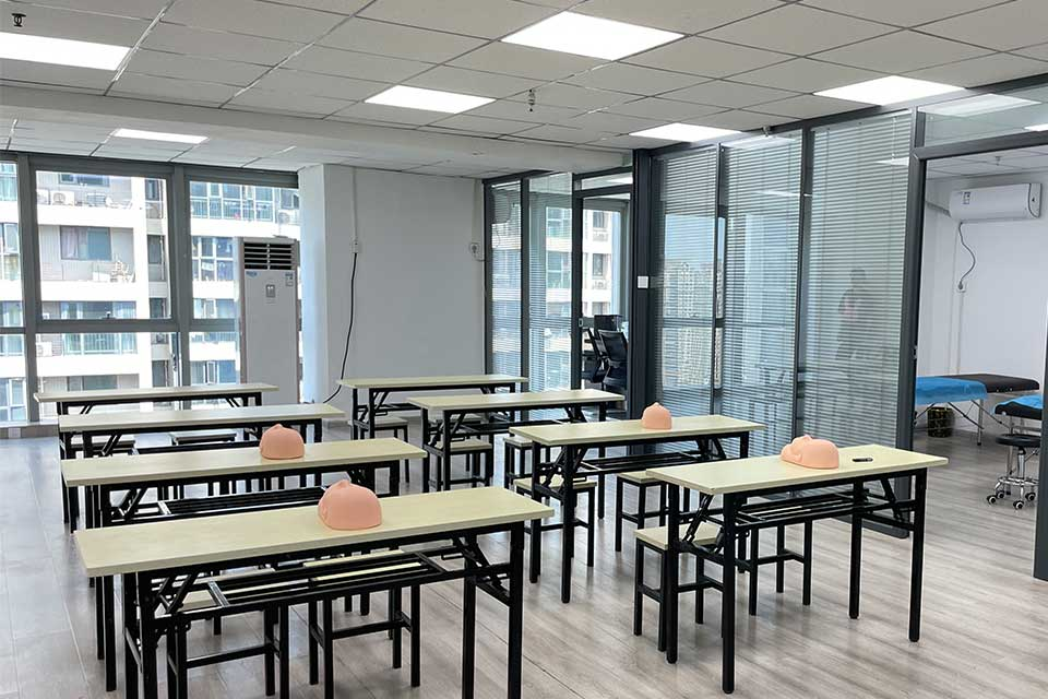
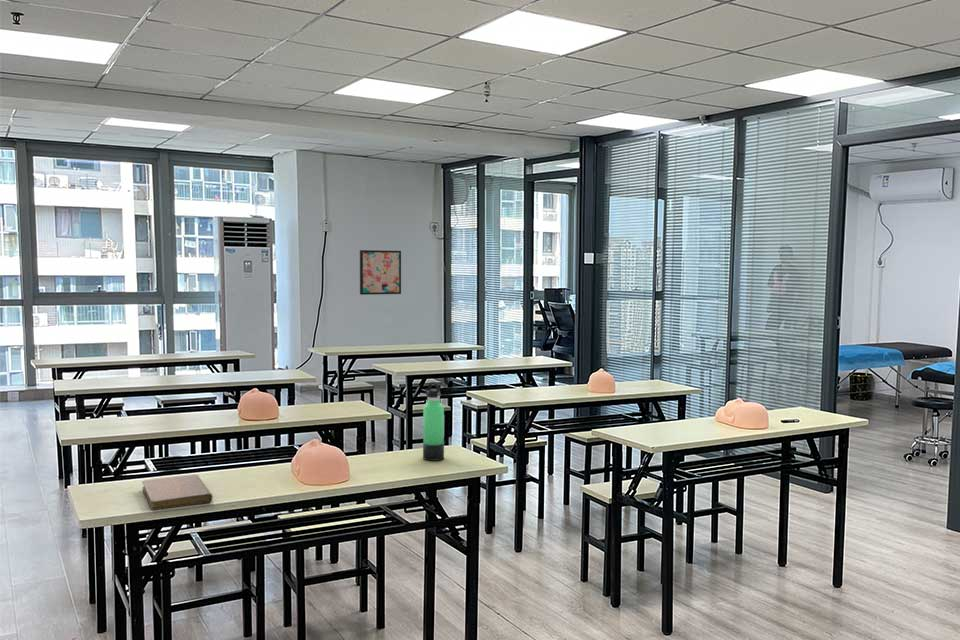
+ notebook (176, 491)
+ thermos bottle (433, 420)
+ wall art (380, 272)
